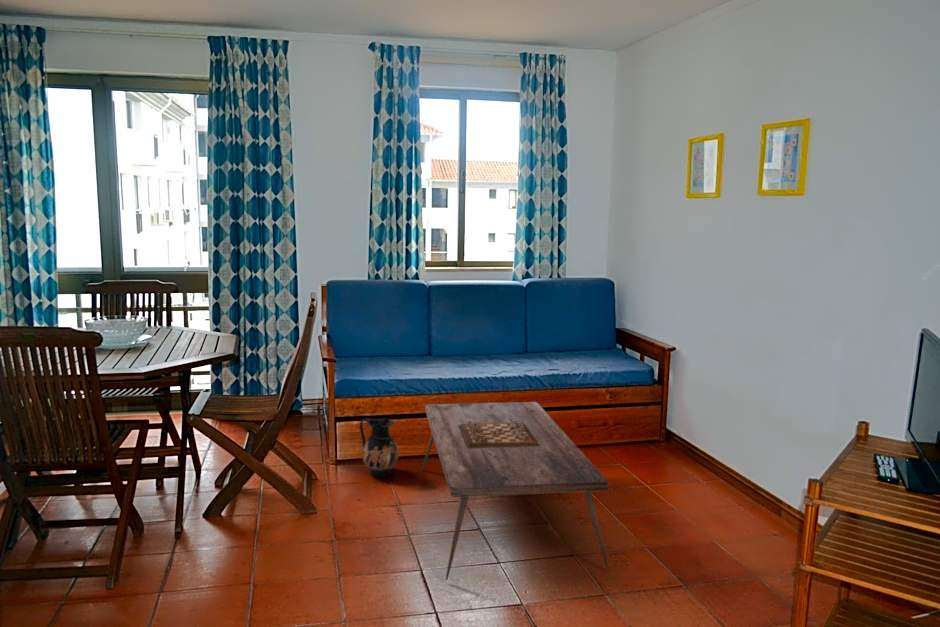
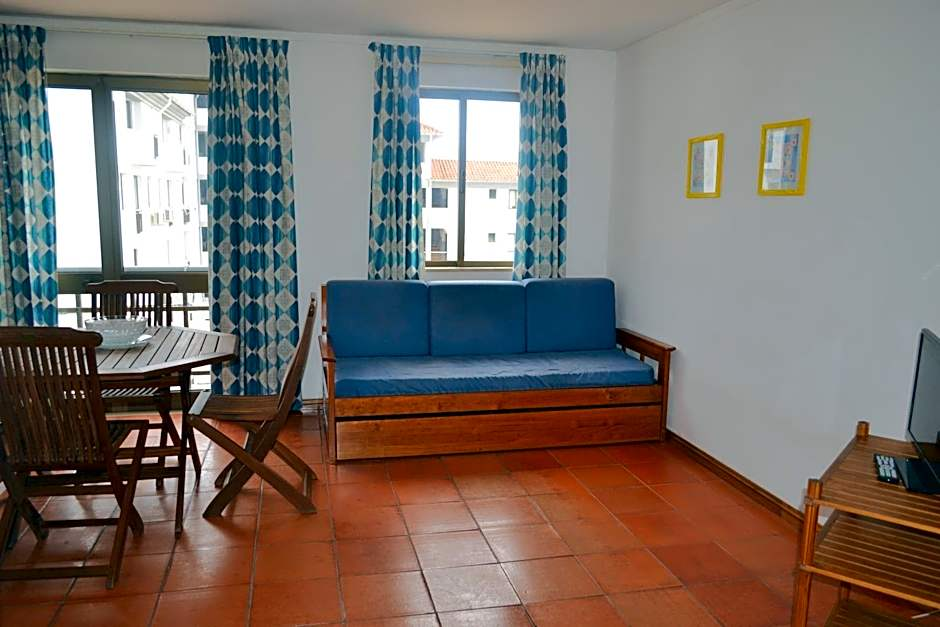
- coffee table (501, 470)
- ceramic jug (379, 446)
